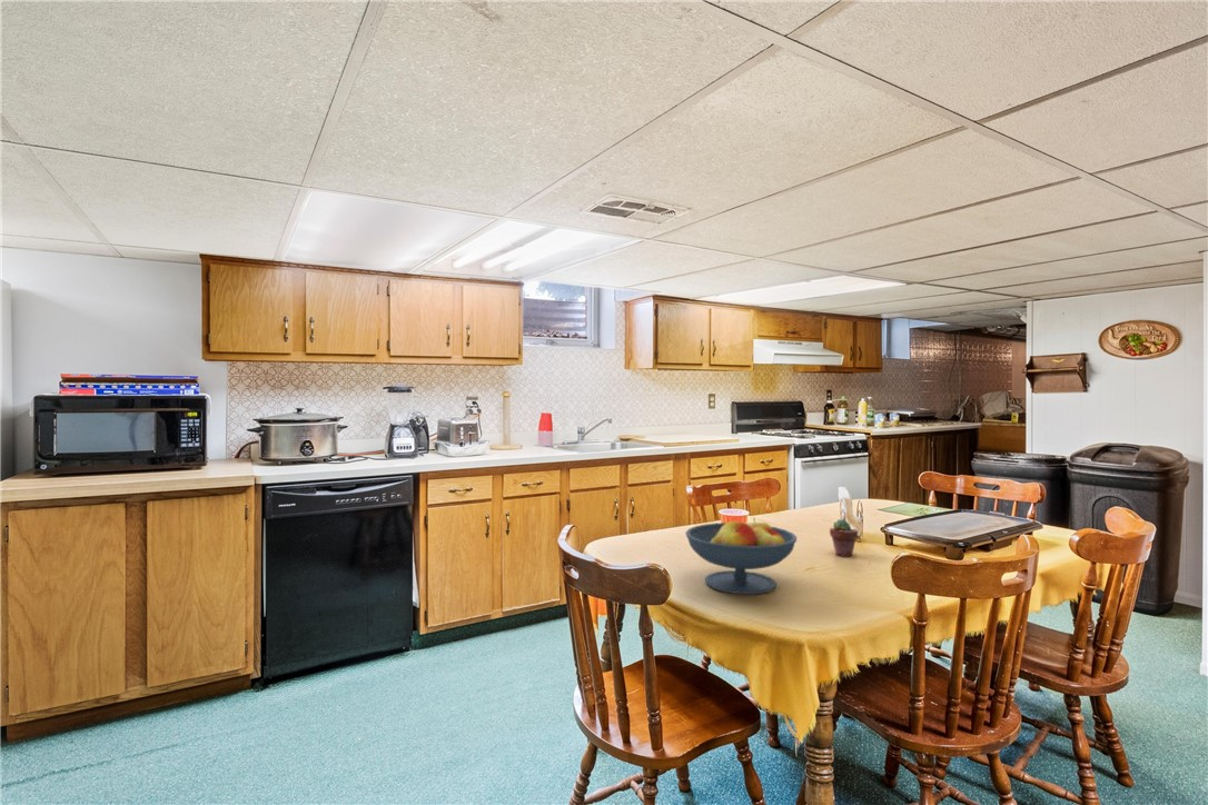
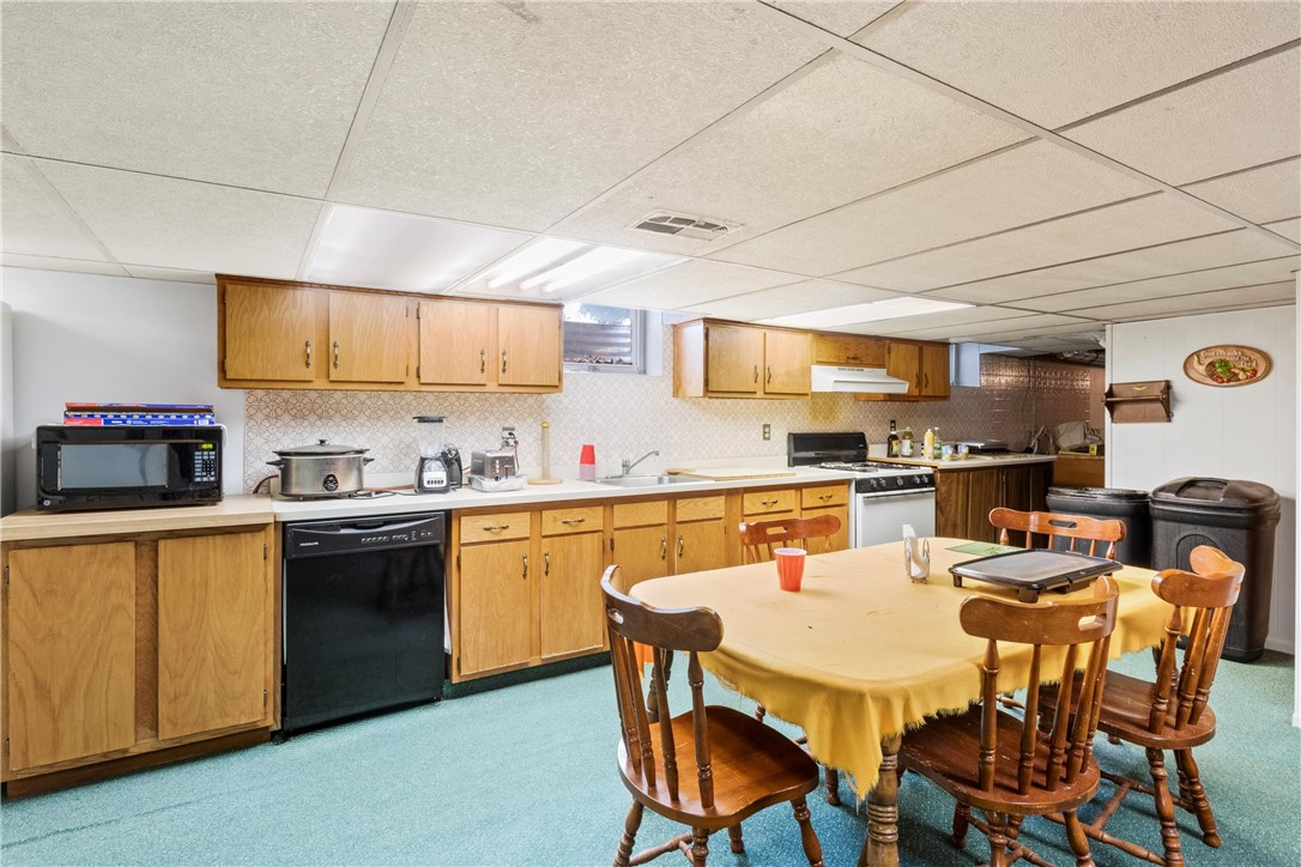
- potted succulent (843, 536)
- fruit bowl (740, 549)
